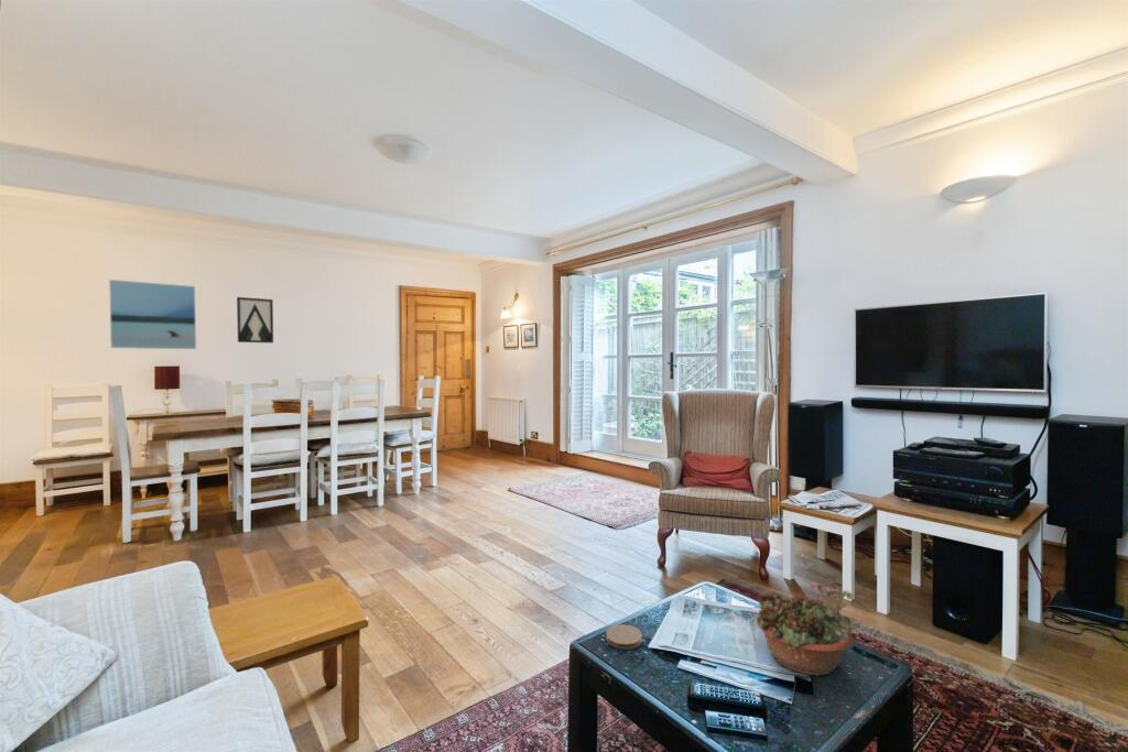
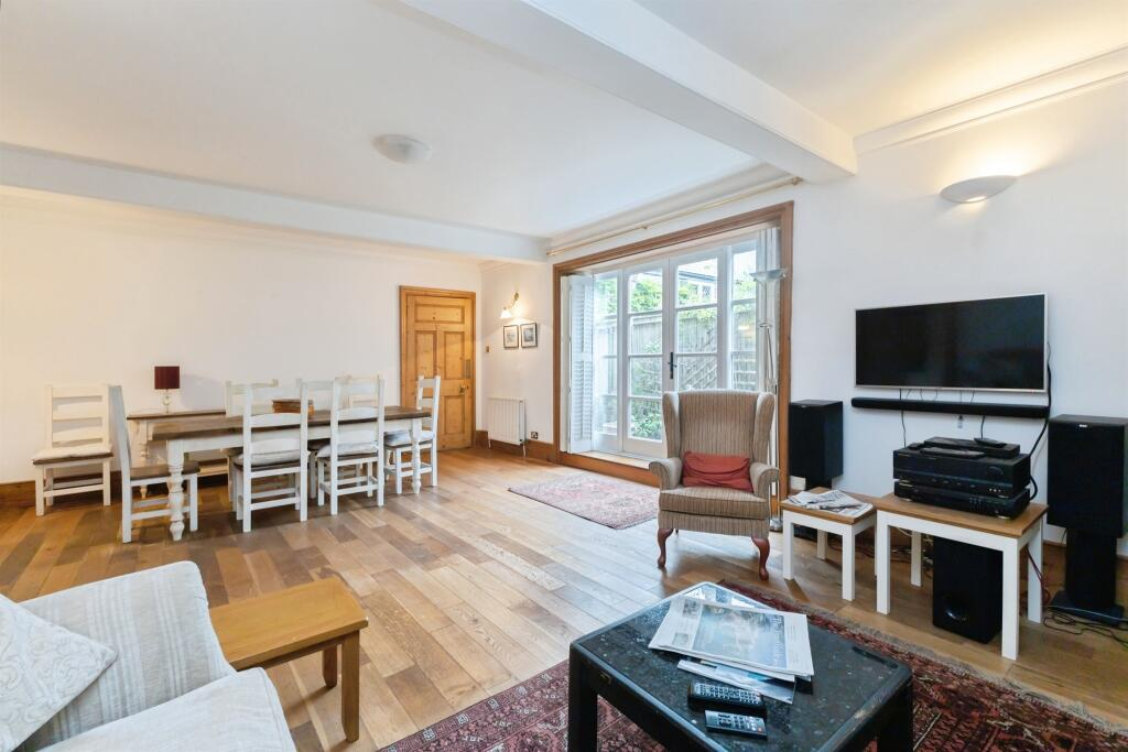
- succulent planter (805, 624)
- wall art (254, 320)
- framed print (154, 316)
- coaster (623, 636)
